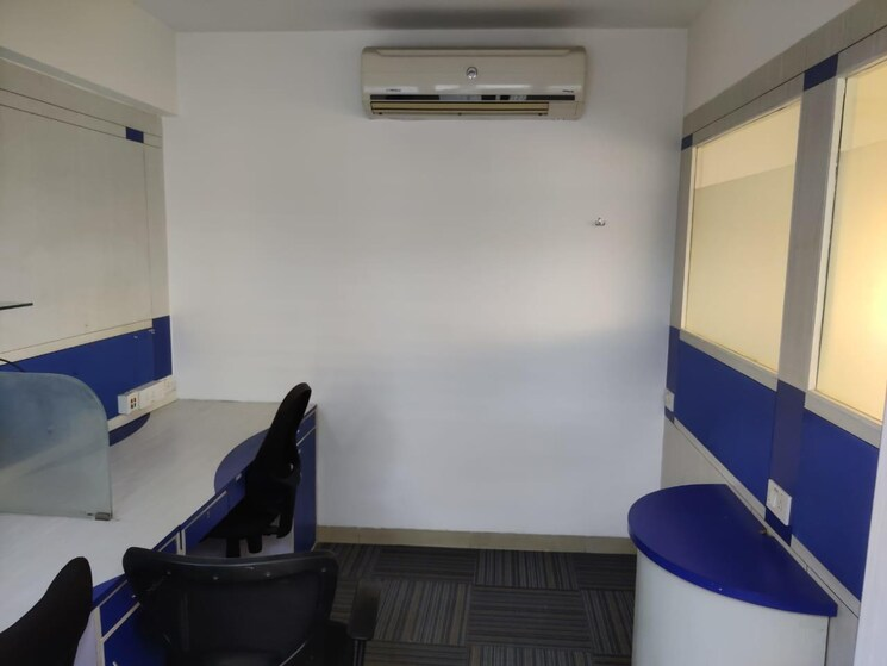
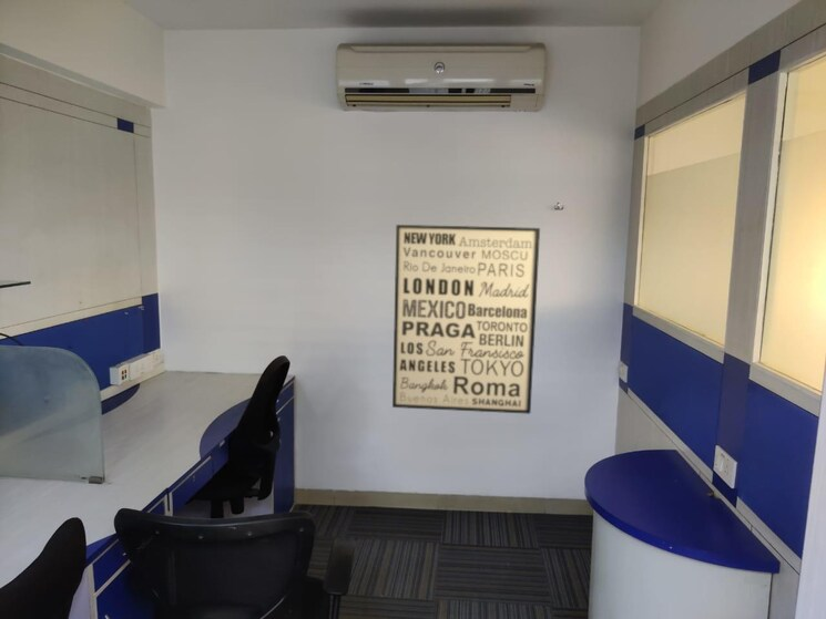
+ wall art (463, 319)
